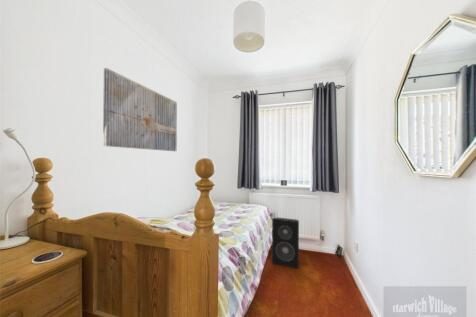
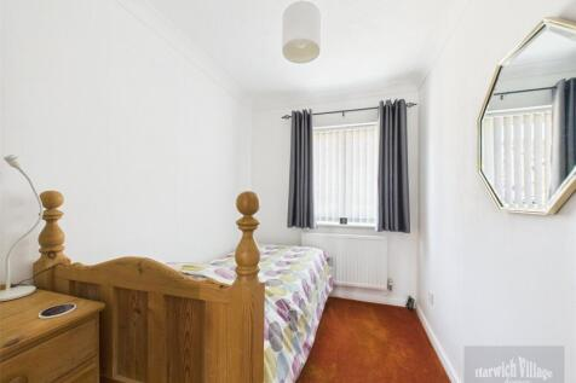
- wall art (148, 119)
- speaker (286, 238)
